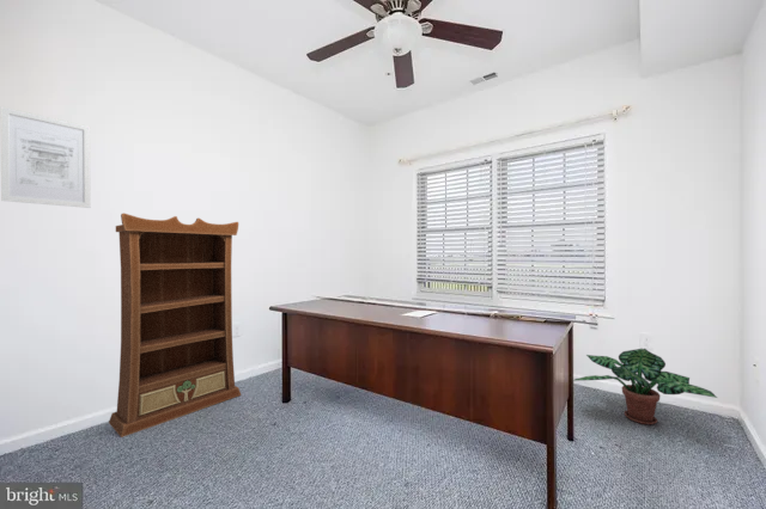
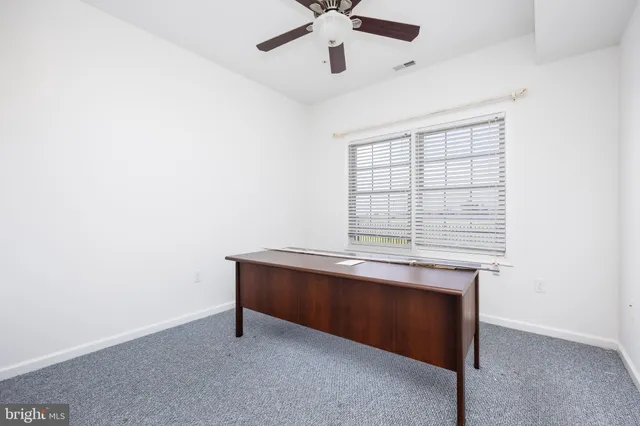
- bookcase (180, 313)
- wall art (48, 160)
- potted plant (638, 379)
